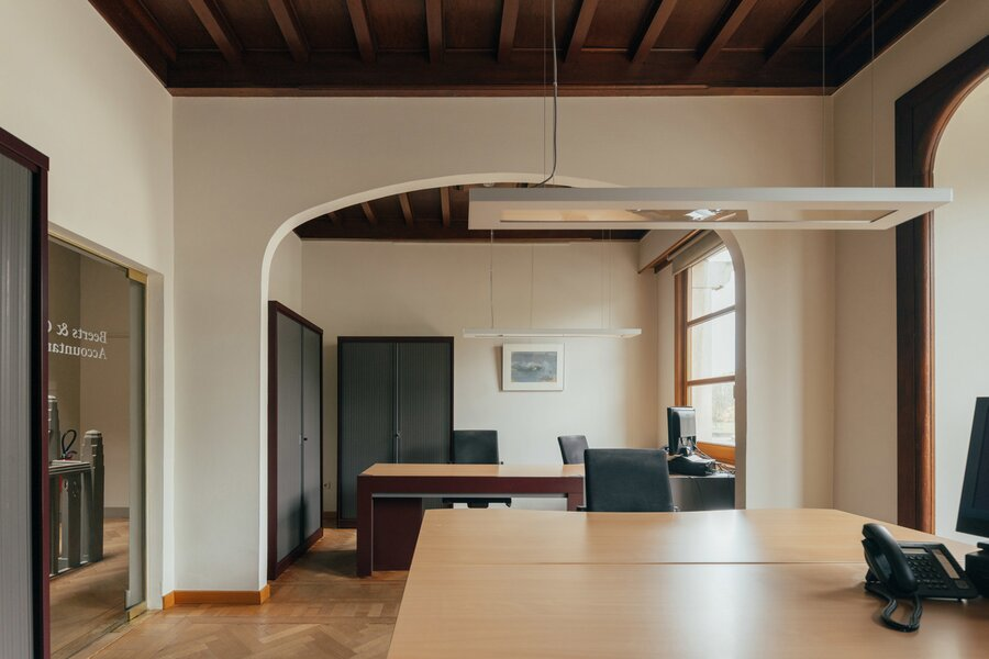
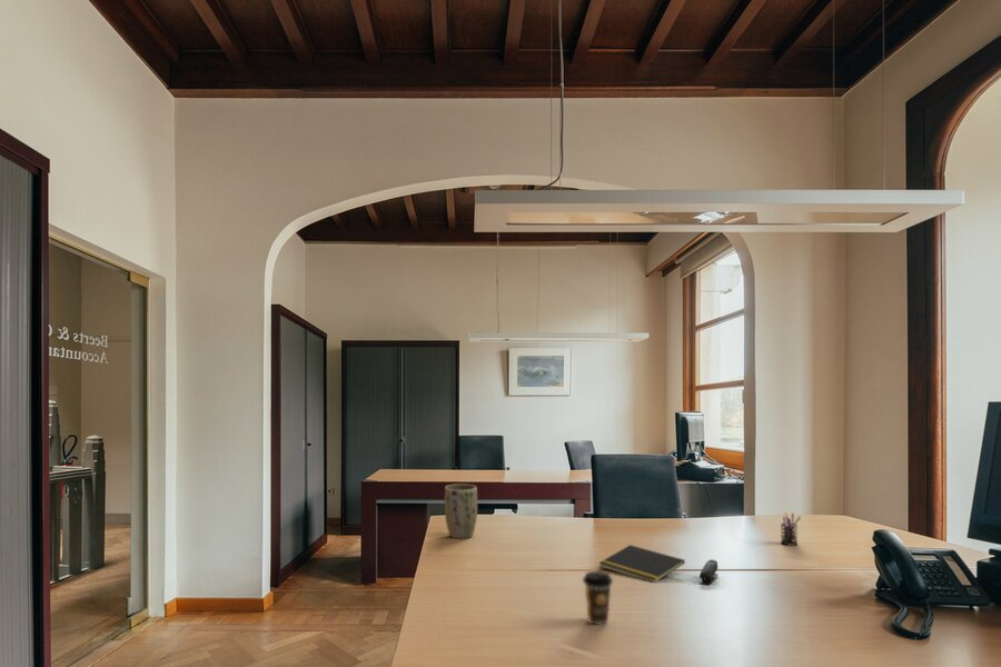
+ coffee cup (597, 598)
+ stapler (708, 571)
+ notepad (641, 563)
+ pen holder (791, 527)
+ plant pot (460, 510)
